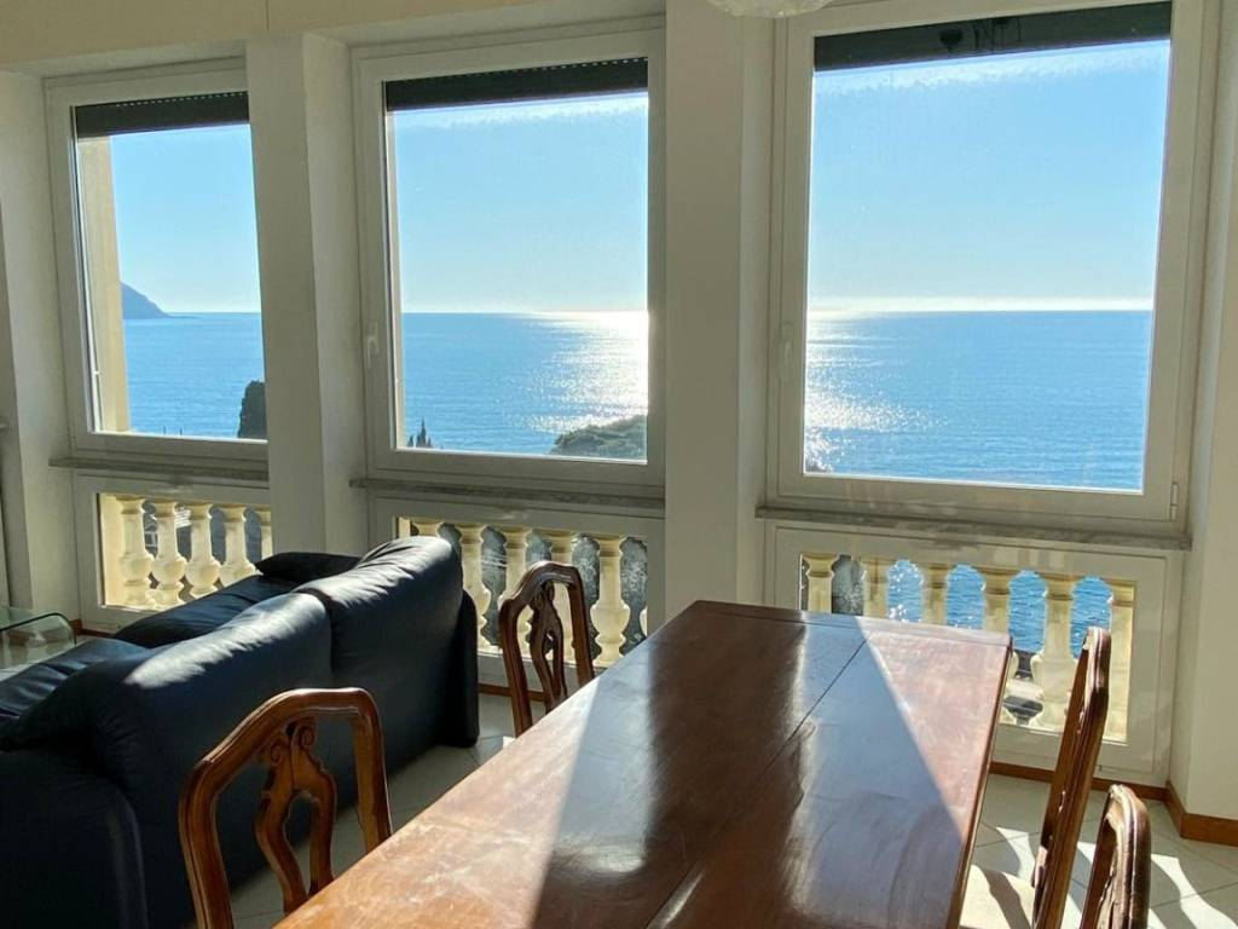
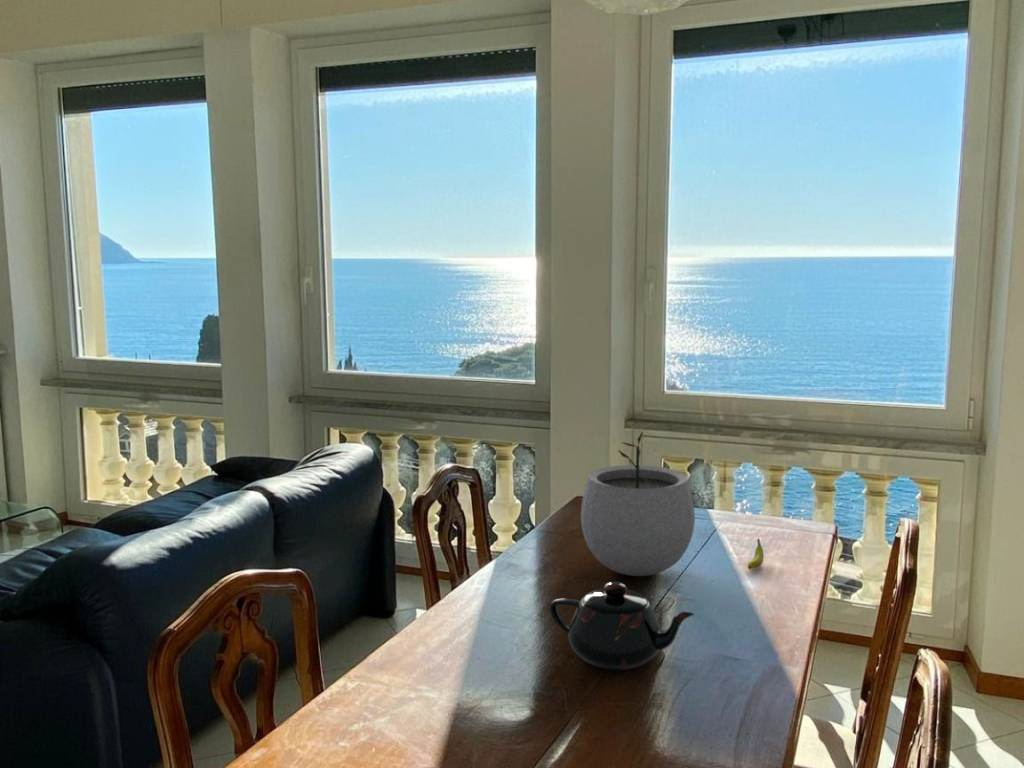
+ teapot (619, 621)
+ plant pot (637, 502)
+ fruit (756, 555)
